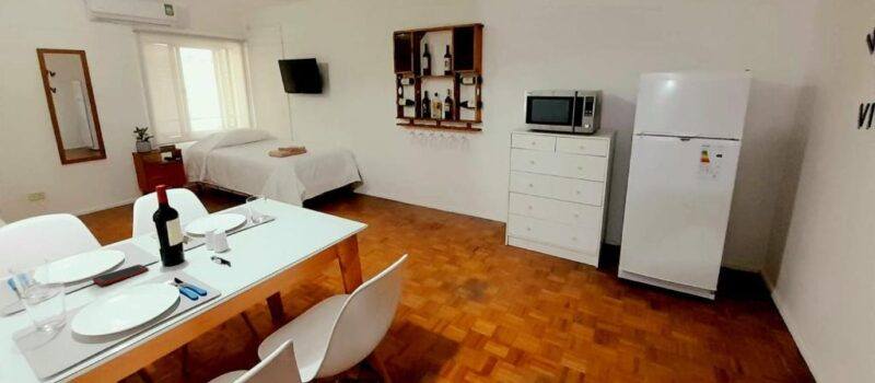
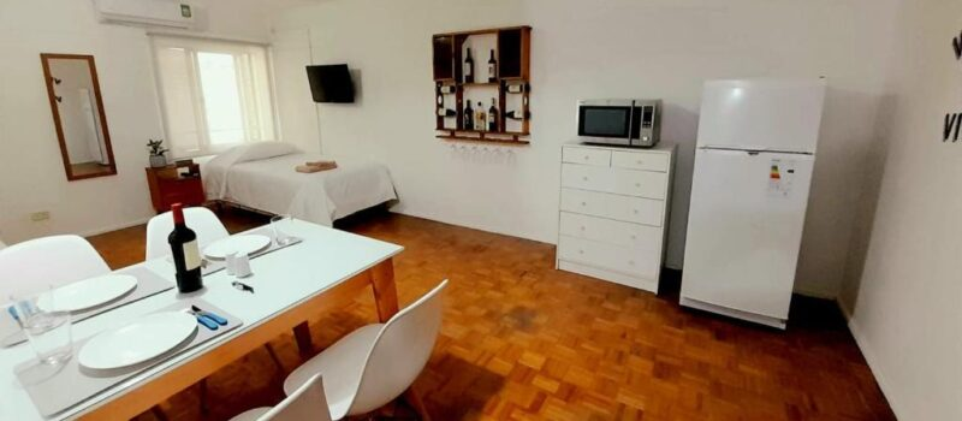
- cell phone (121, 274)
